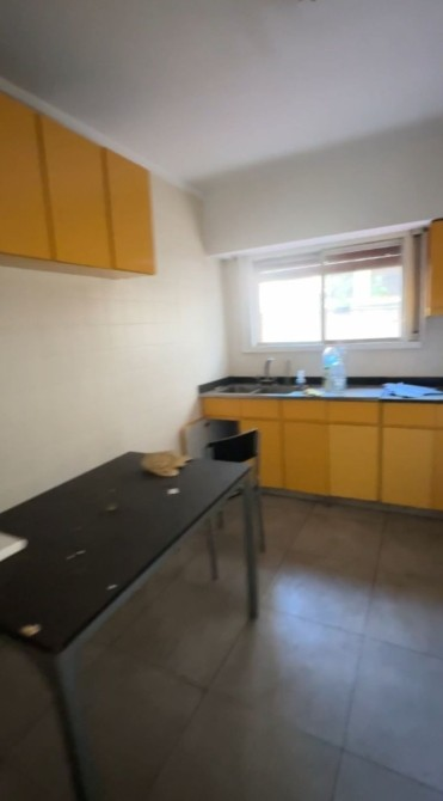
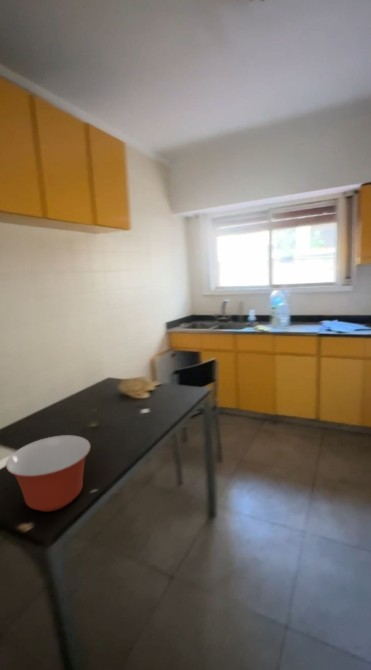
+ mixing bowl (52, 475)
